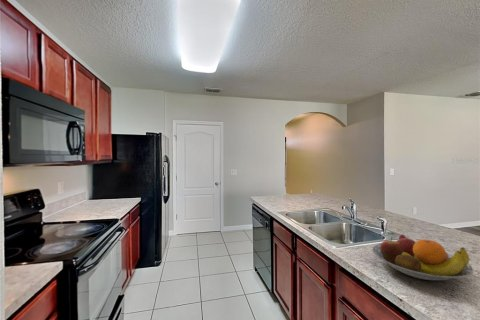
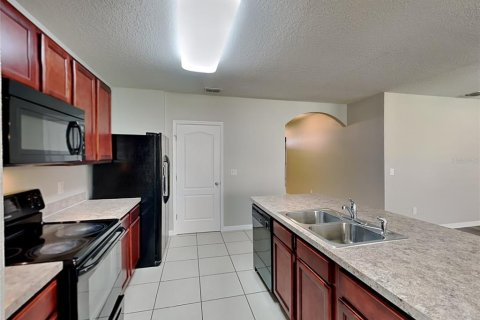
- fruit bowl (417, 253)
